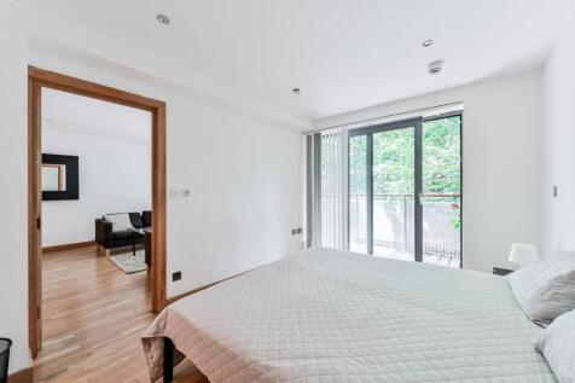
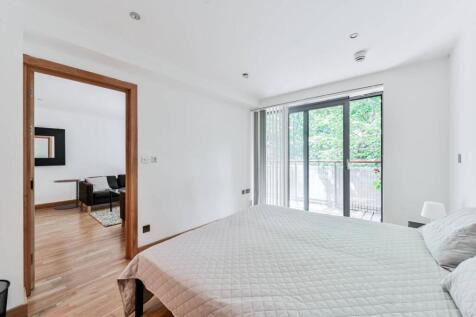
+ side table (76, 193)
